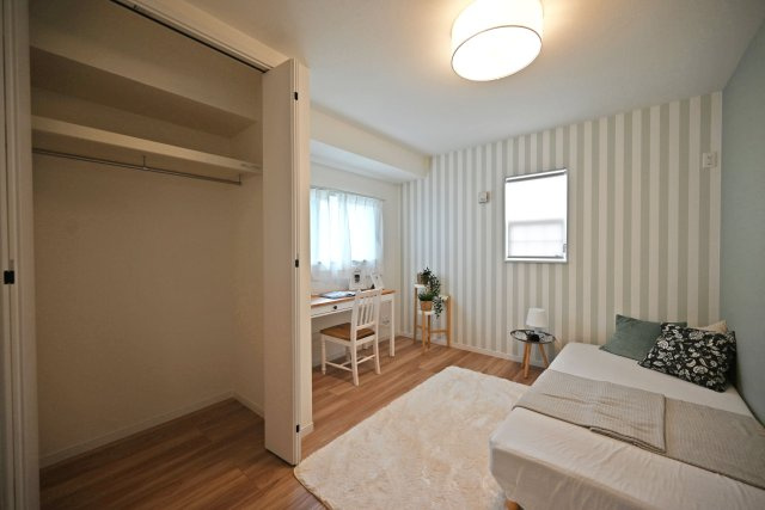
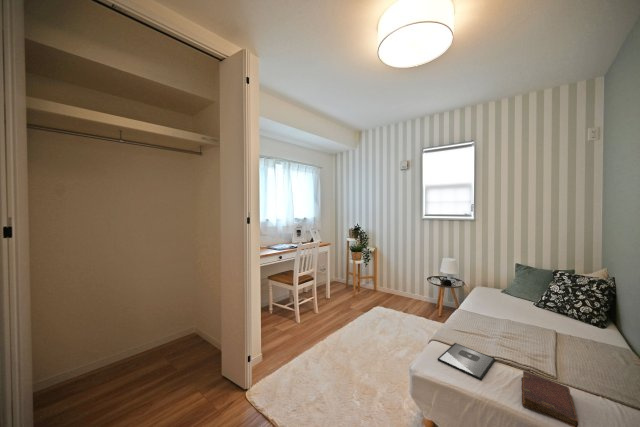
+ diary (546, 395)
+ award (466, 359)
